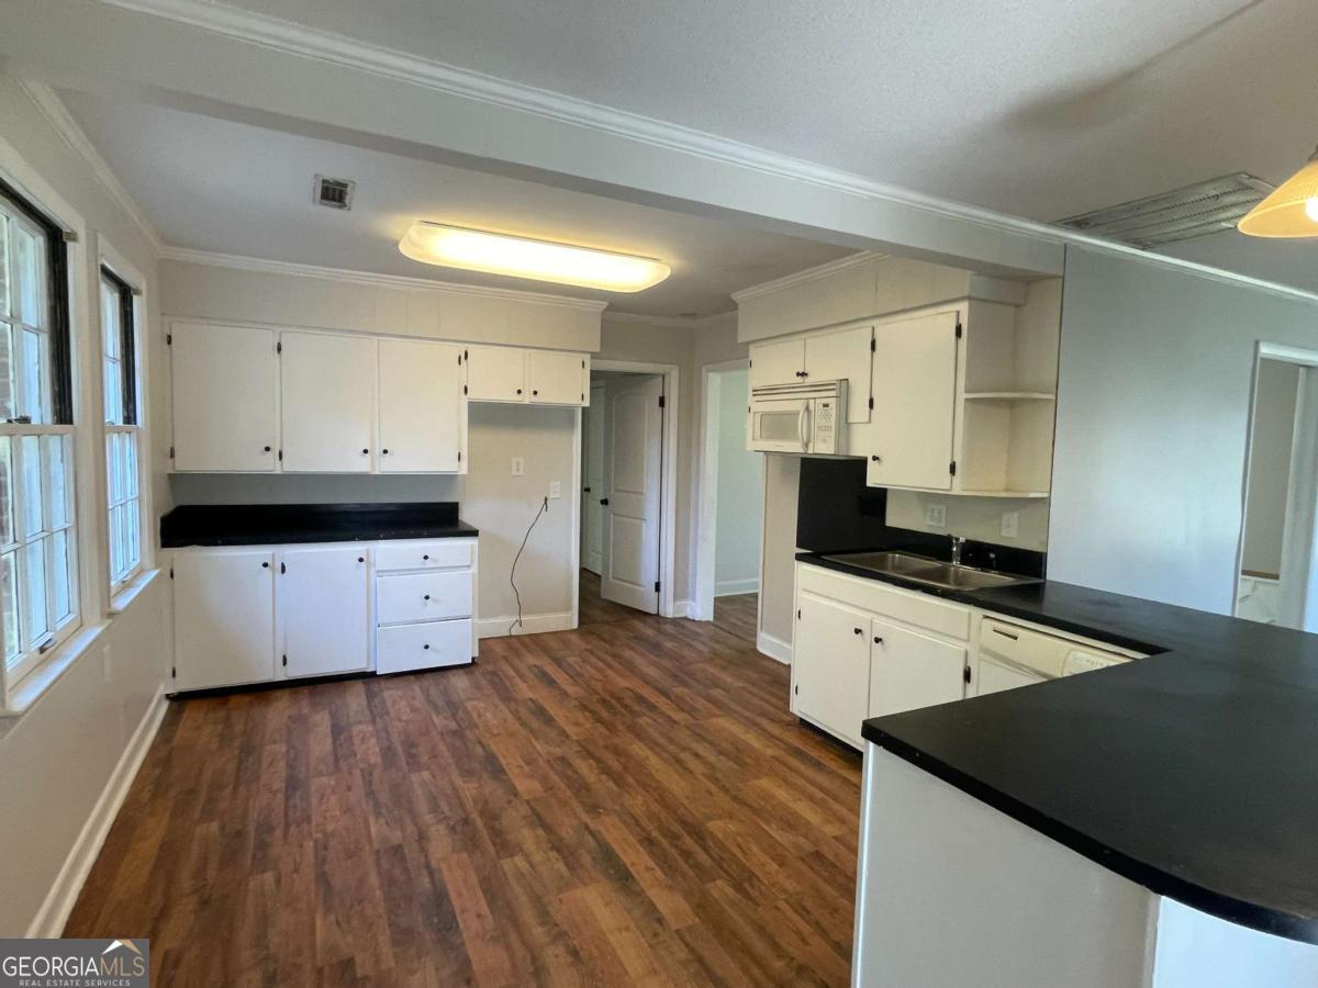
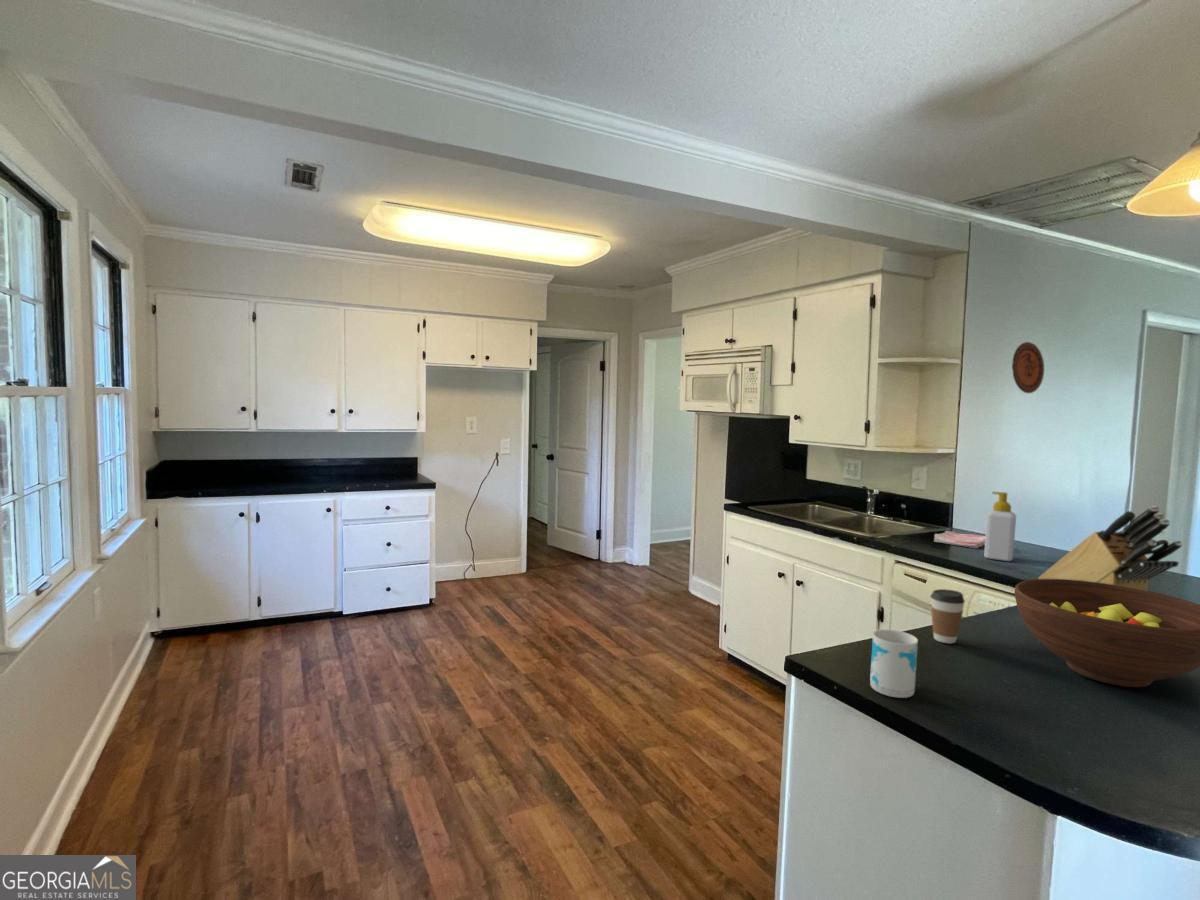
+ mug (896, 659)
+ dish towel (962, 537)
+ coffee cup (946, 616)
+ soap bottle (1000, 525)
+ knife block (1105, 552)
+ fruit bowl (1110, 638)
+ decorative plate (1027, 367)
